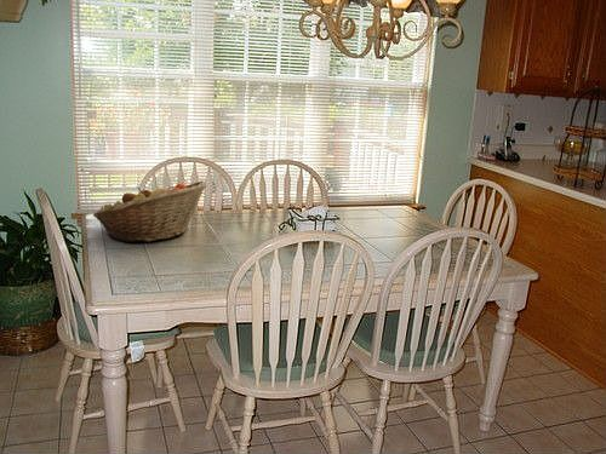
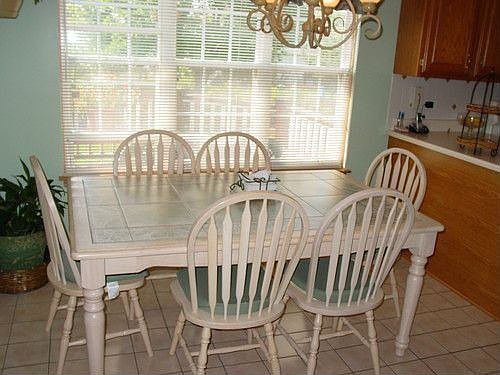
- fruit basket (153, 207)
